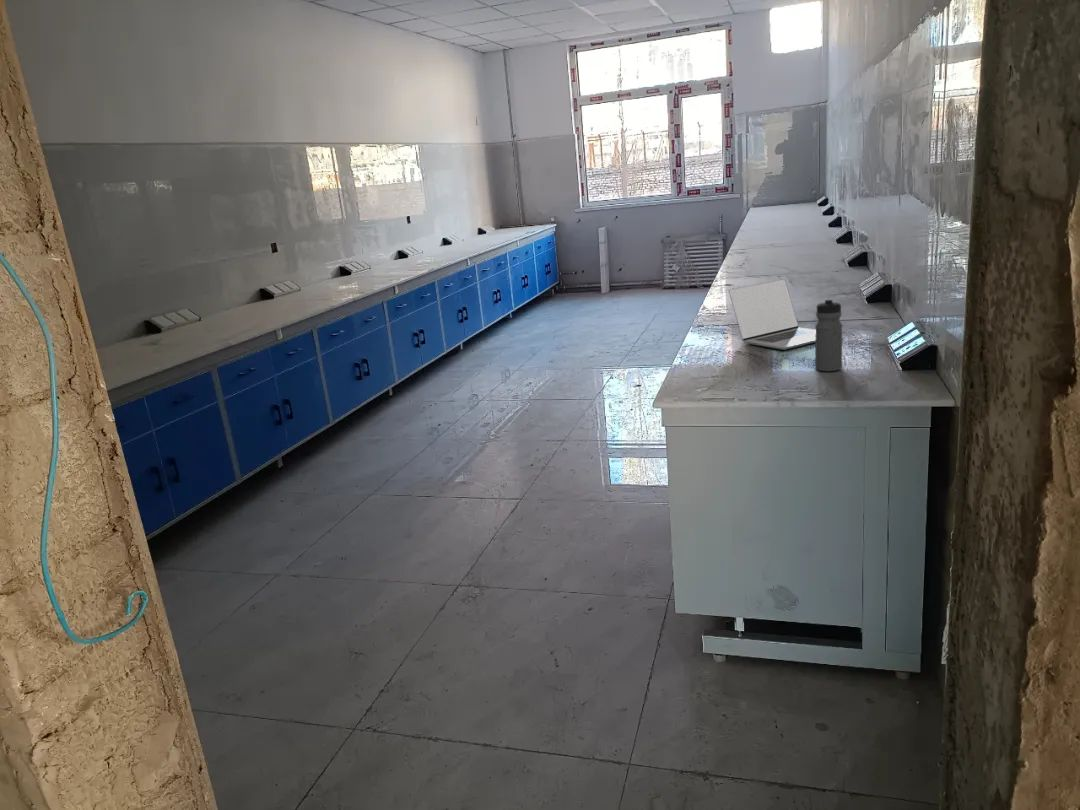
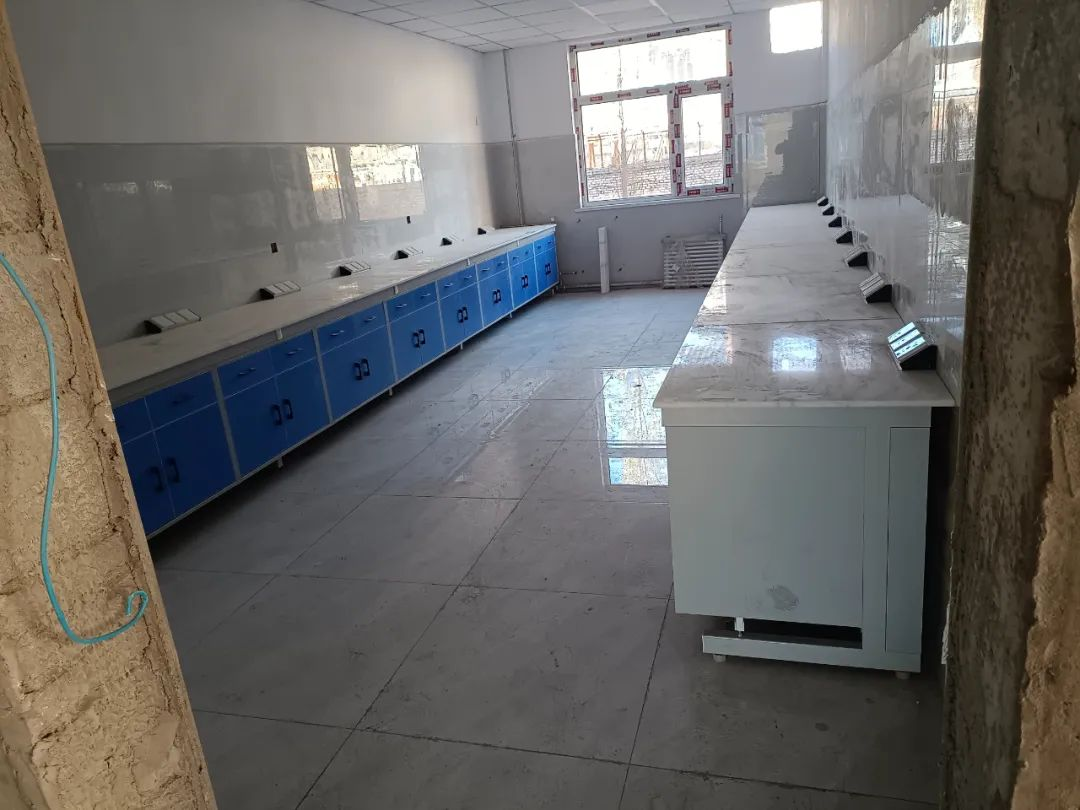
- laptop (784, 312)
- water bottle (828, 333)
